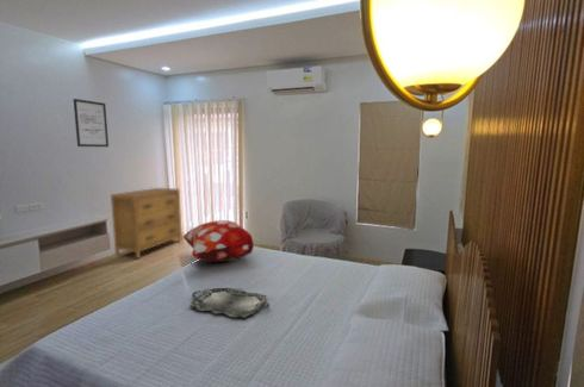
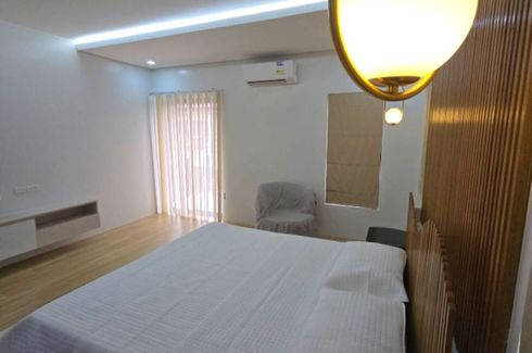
- decorative pillow (217, 241)
- serving tray (229, 300)
- dresser (149, 219)
- wall art (92, 124)
